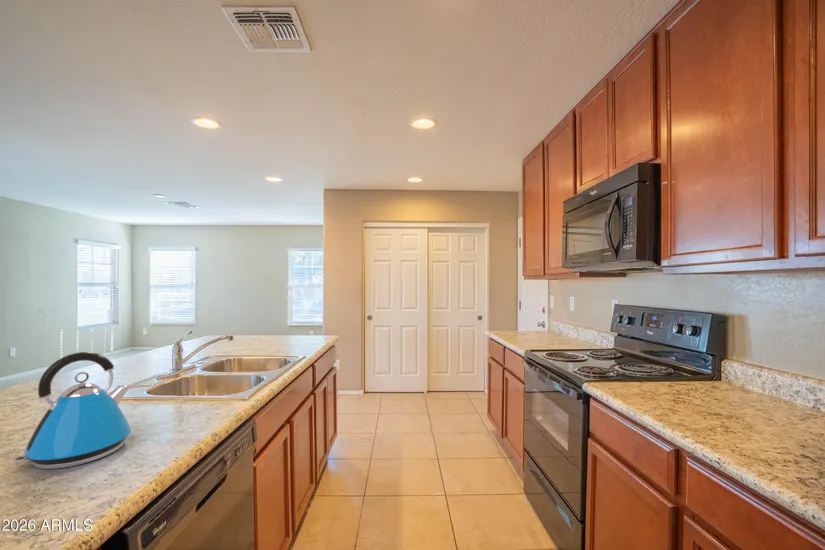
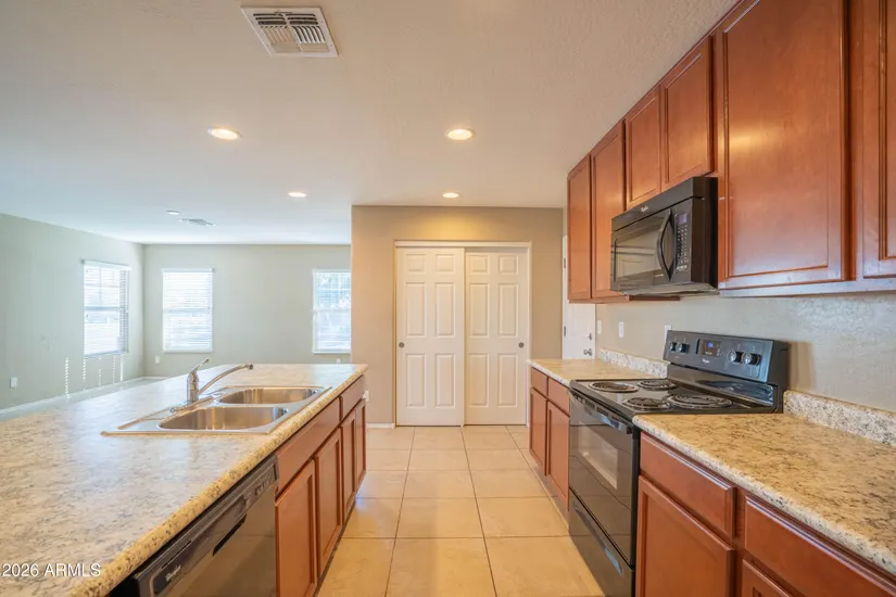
- kettle (77, 402)
